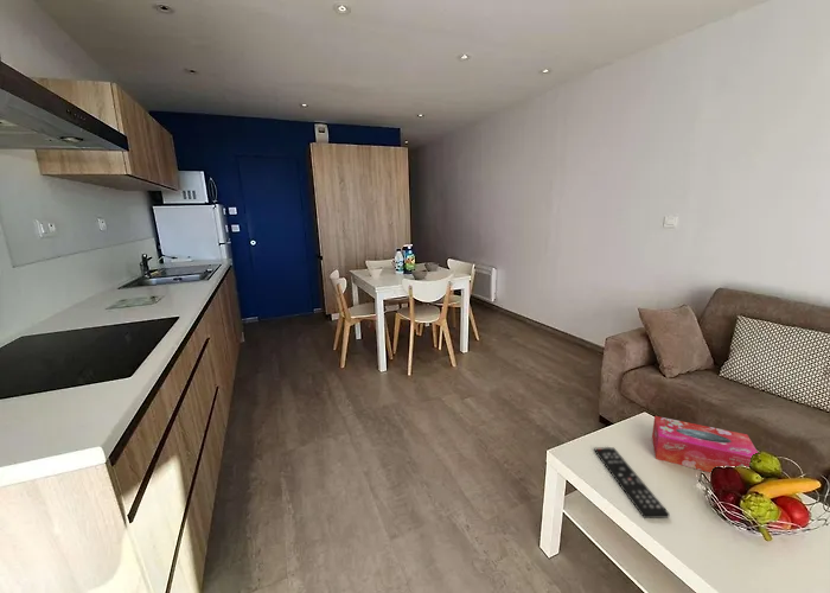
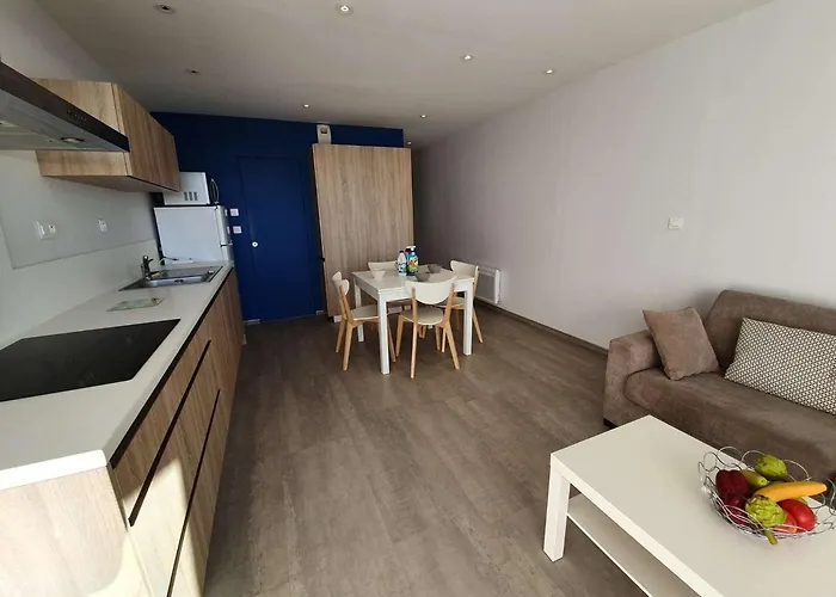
- remote control (626, 477)
- tissue box (701, 446)
